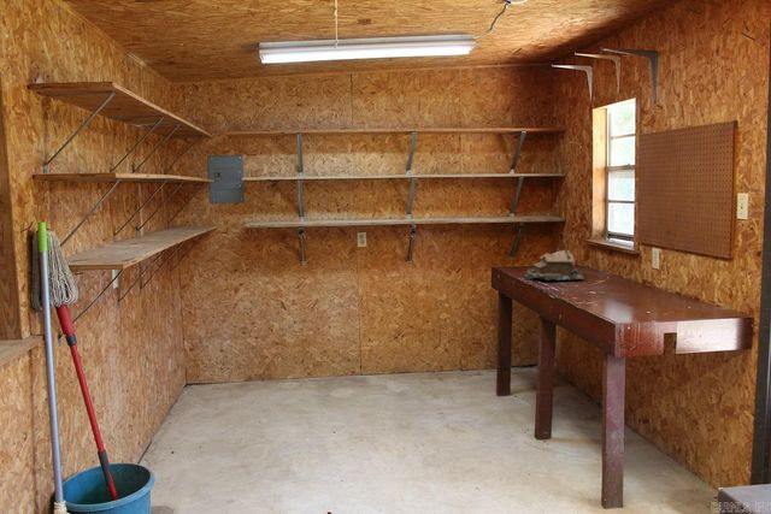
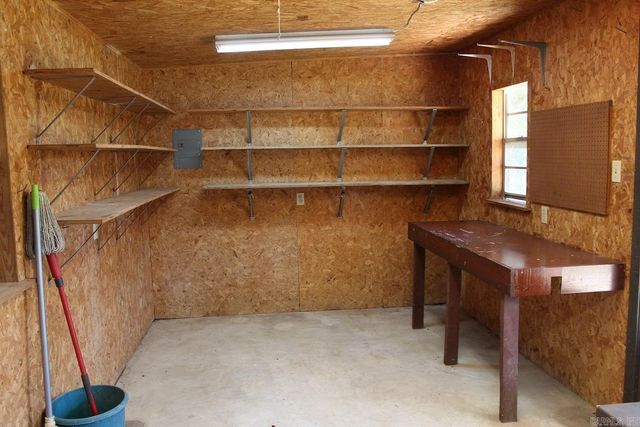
- toolbox (554, 264)
